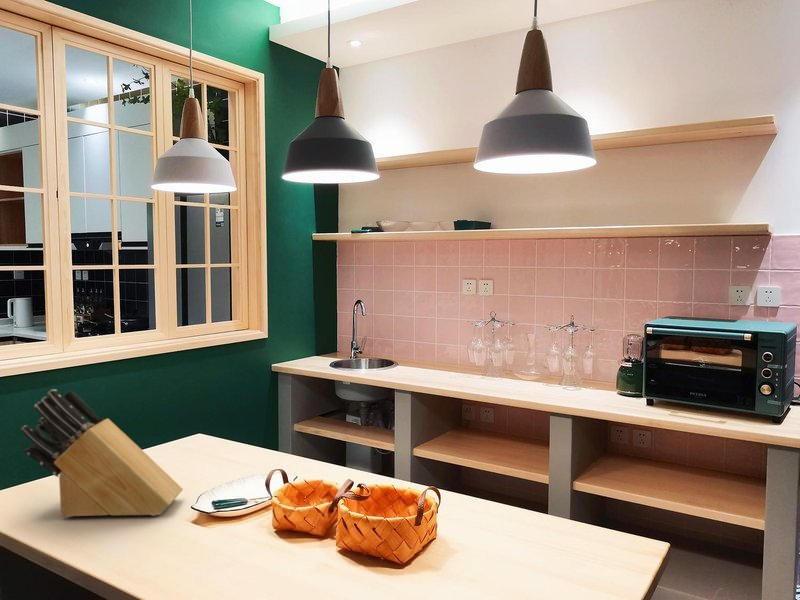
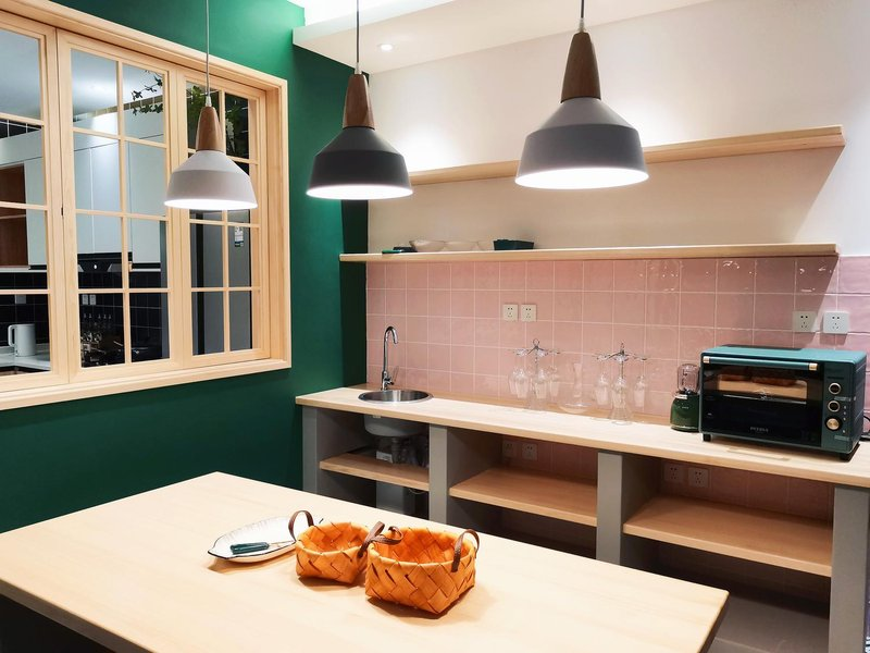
- knife block (103, 448)
